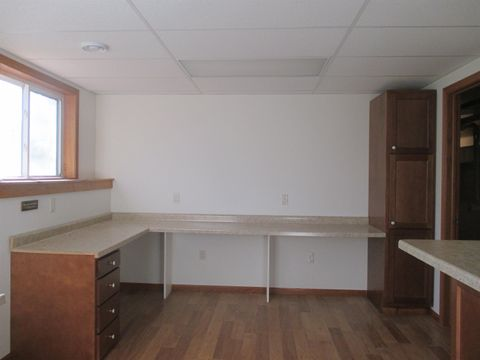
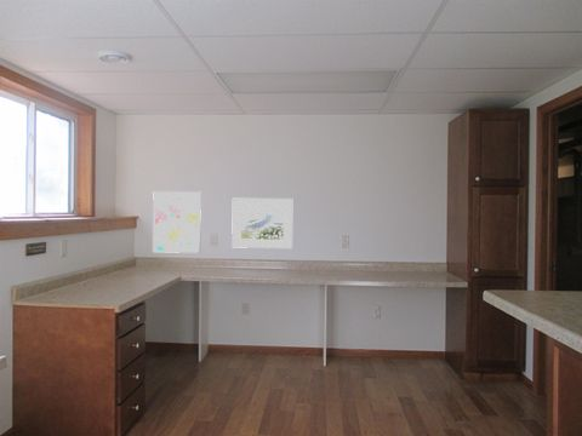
+ wall art (176, 222)
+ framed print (262, 223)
